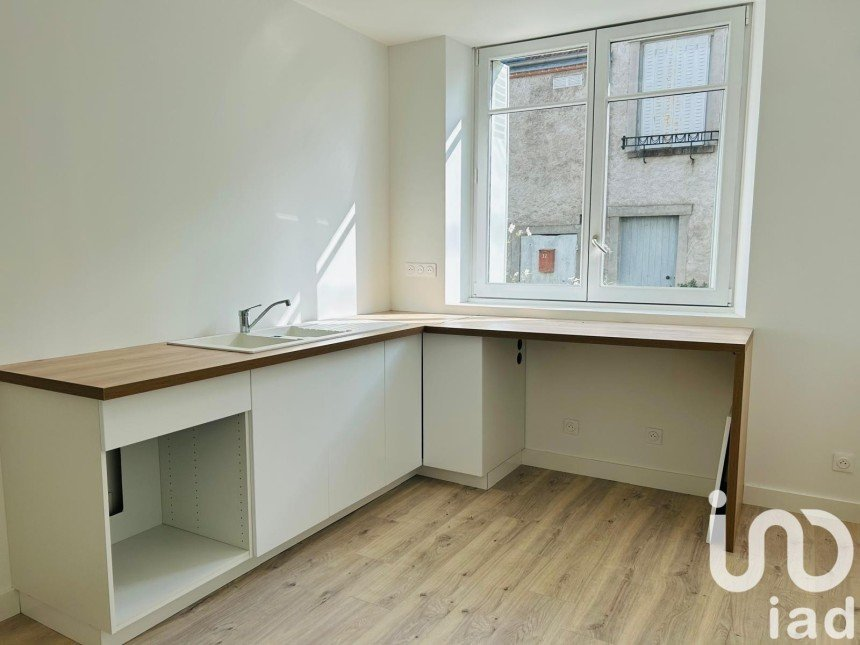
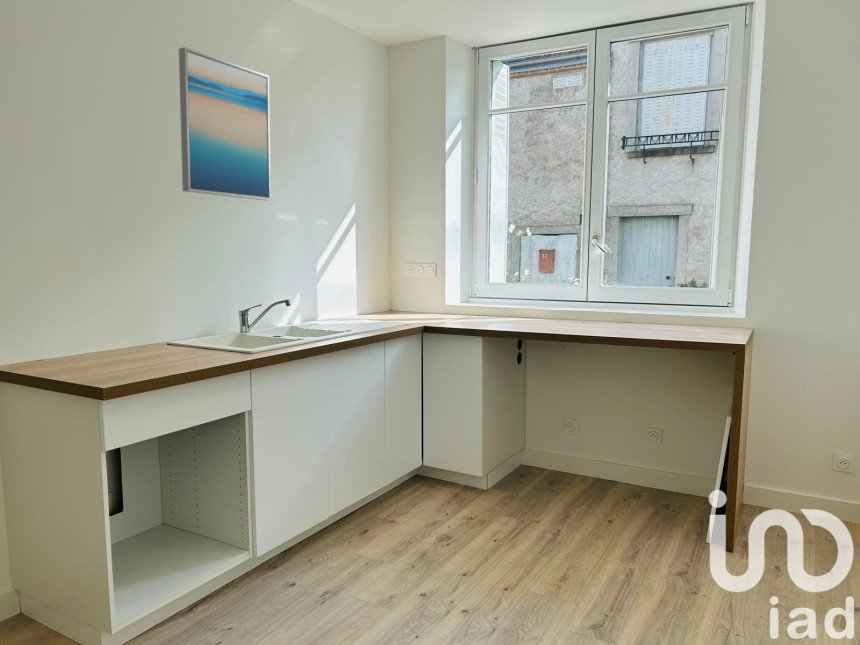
+ wall art (228, 130)
